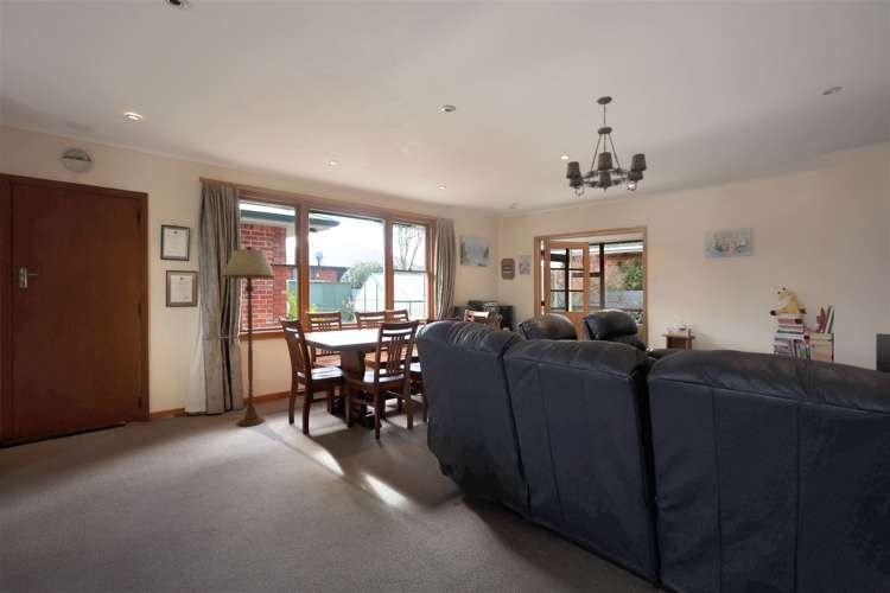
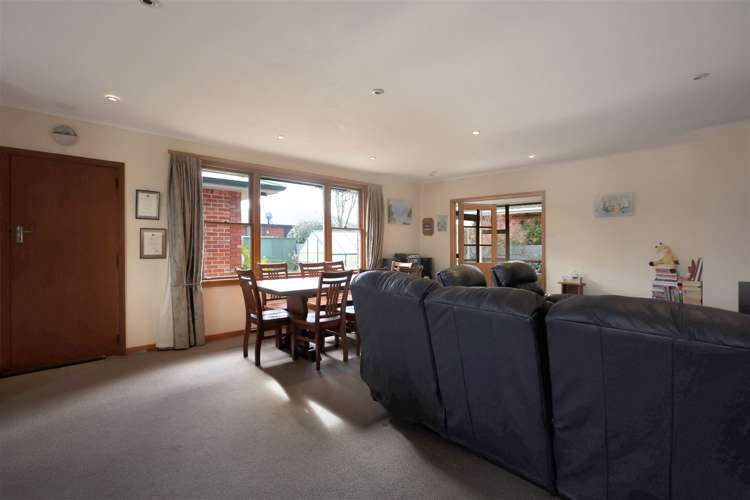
- floor lamp (249, 333)
- chandelier (604, 145)
